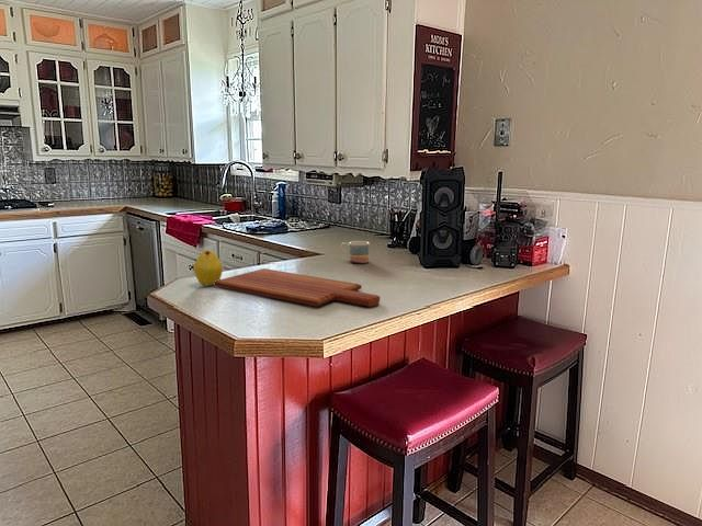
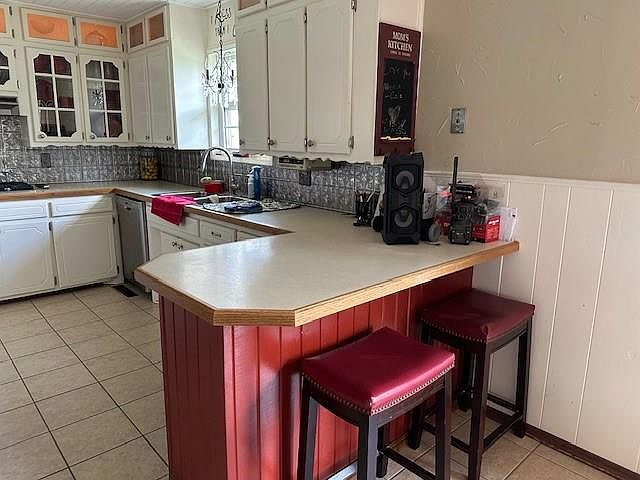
- cutting board (291, 285)
- fruit (207, 267)
- mug (354, 252)
